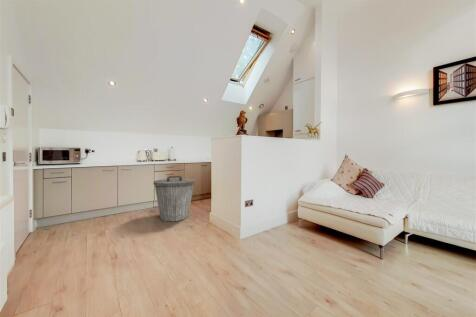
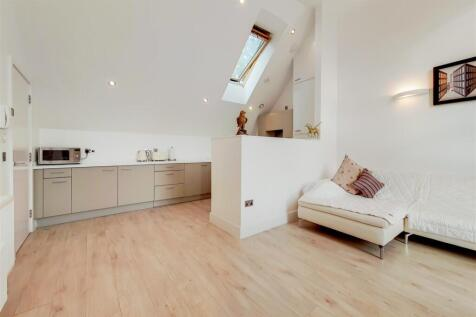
- trash can (174, 196)
